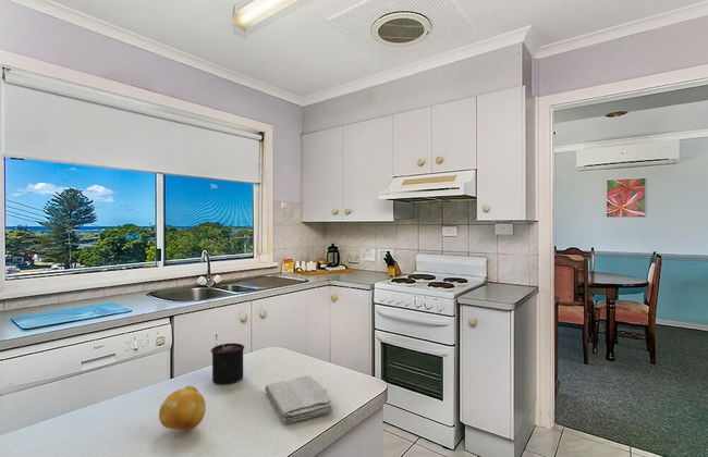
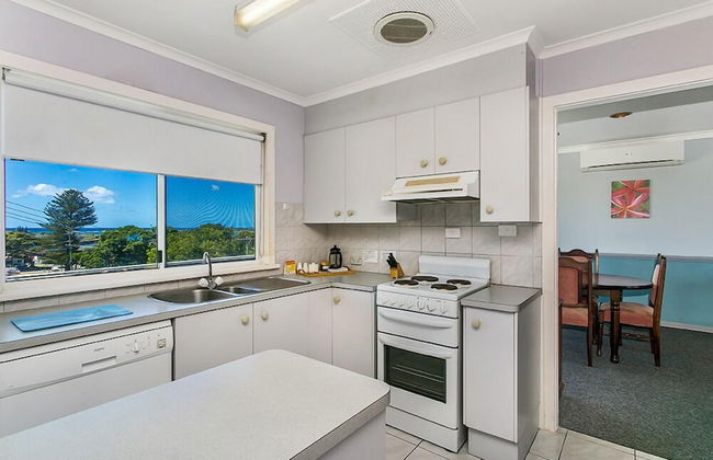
- candle (228, 356)
- fruit (183, 410)
- washcloth (297, 395)
